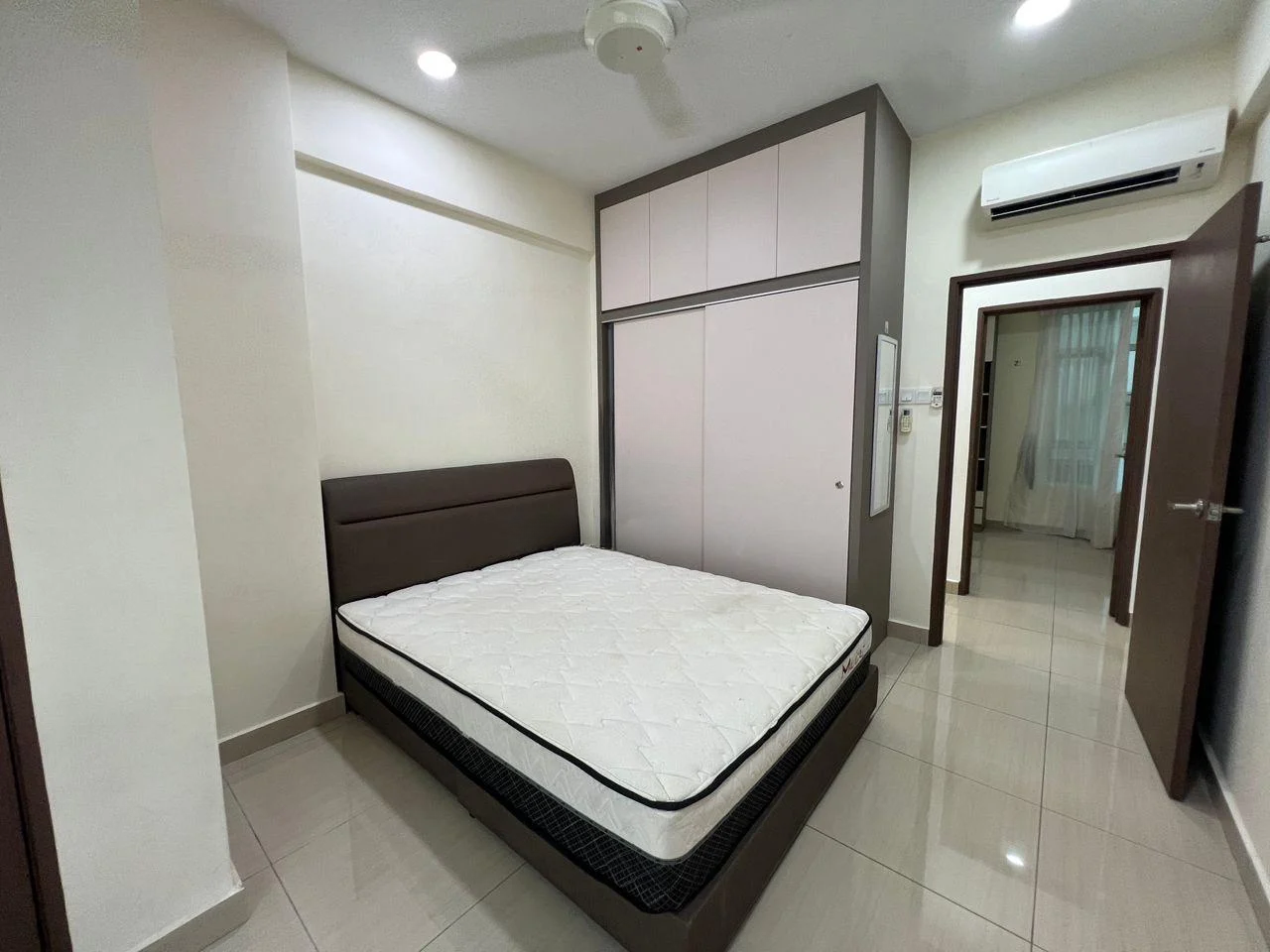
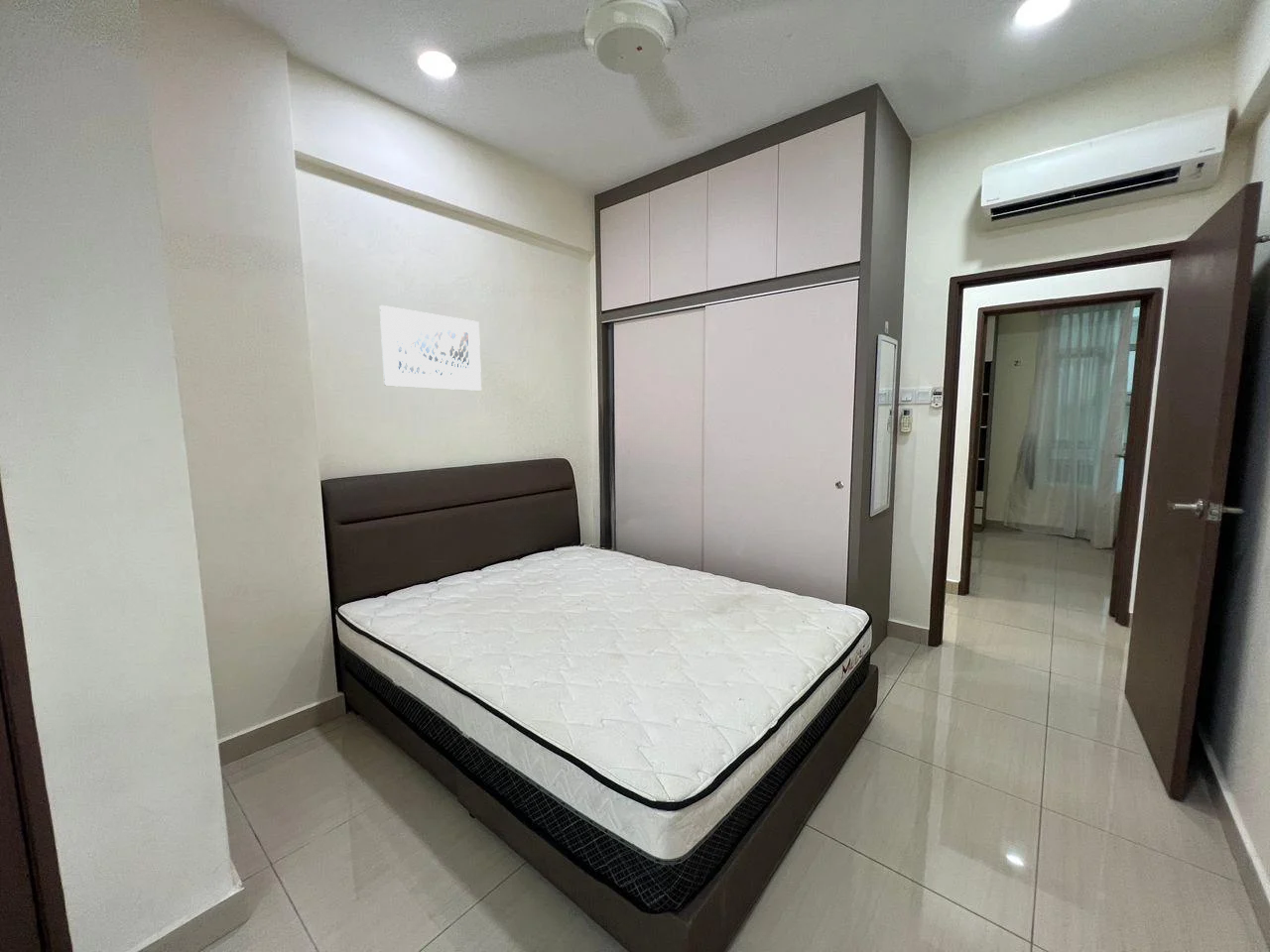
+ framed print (435, 351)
